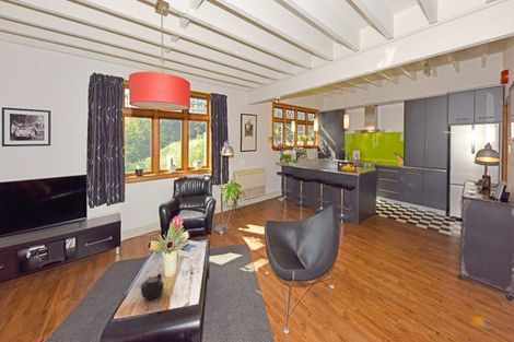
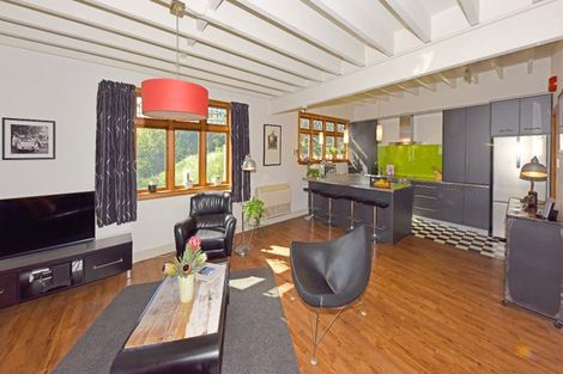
- teapot (153, 286)
